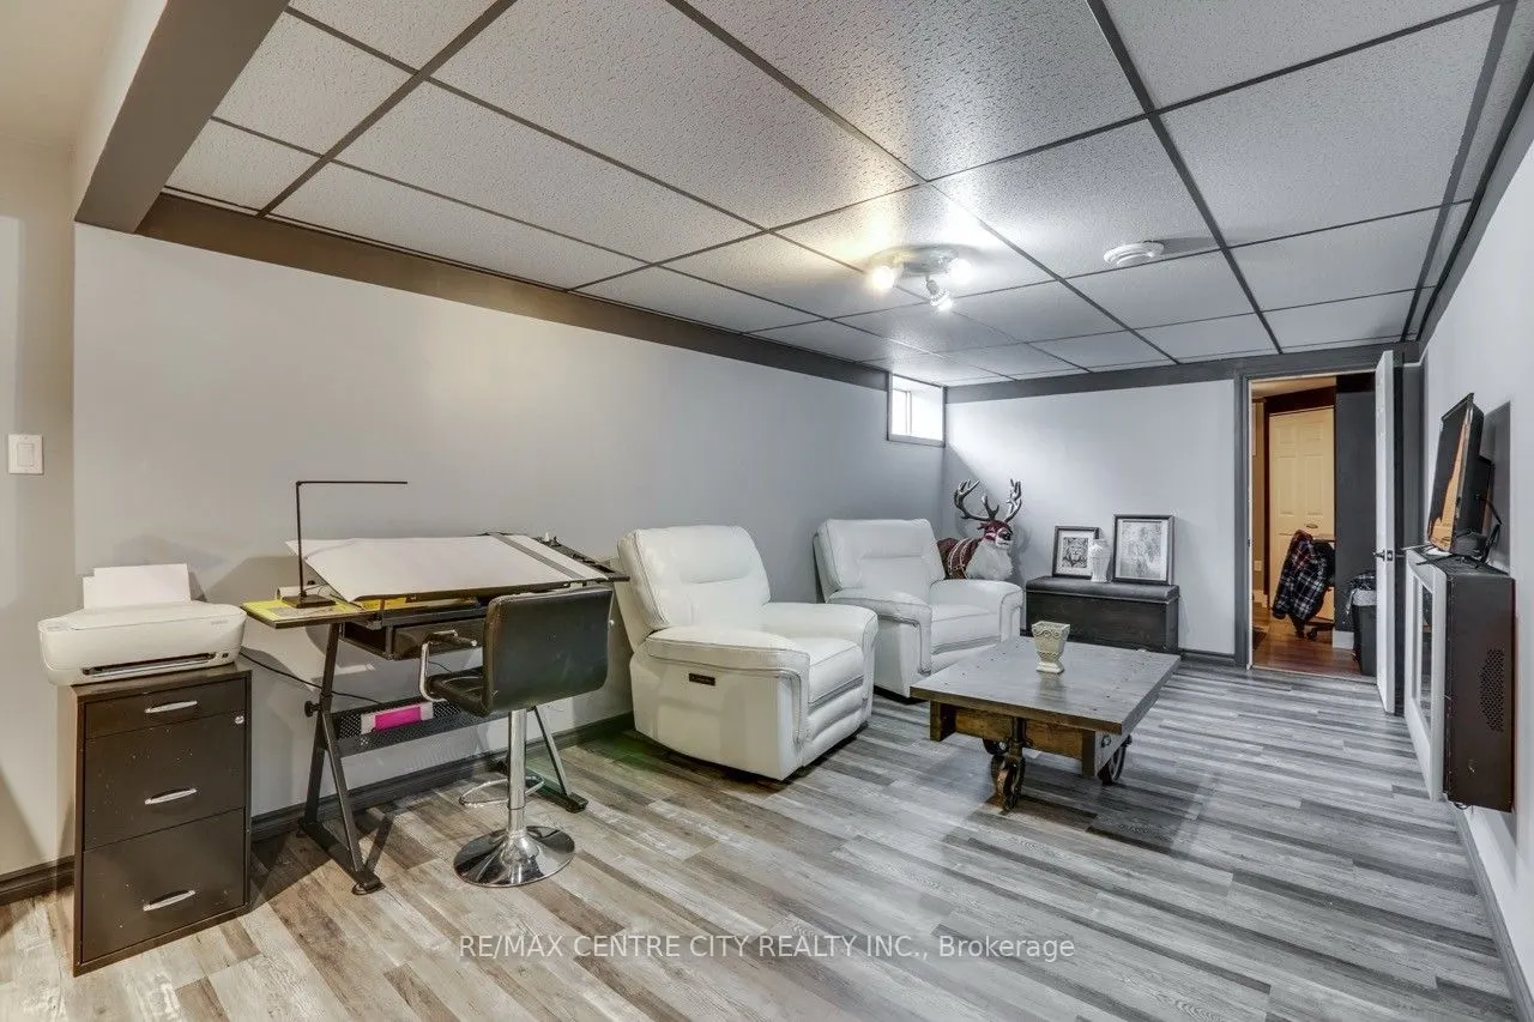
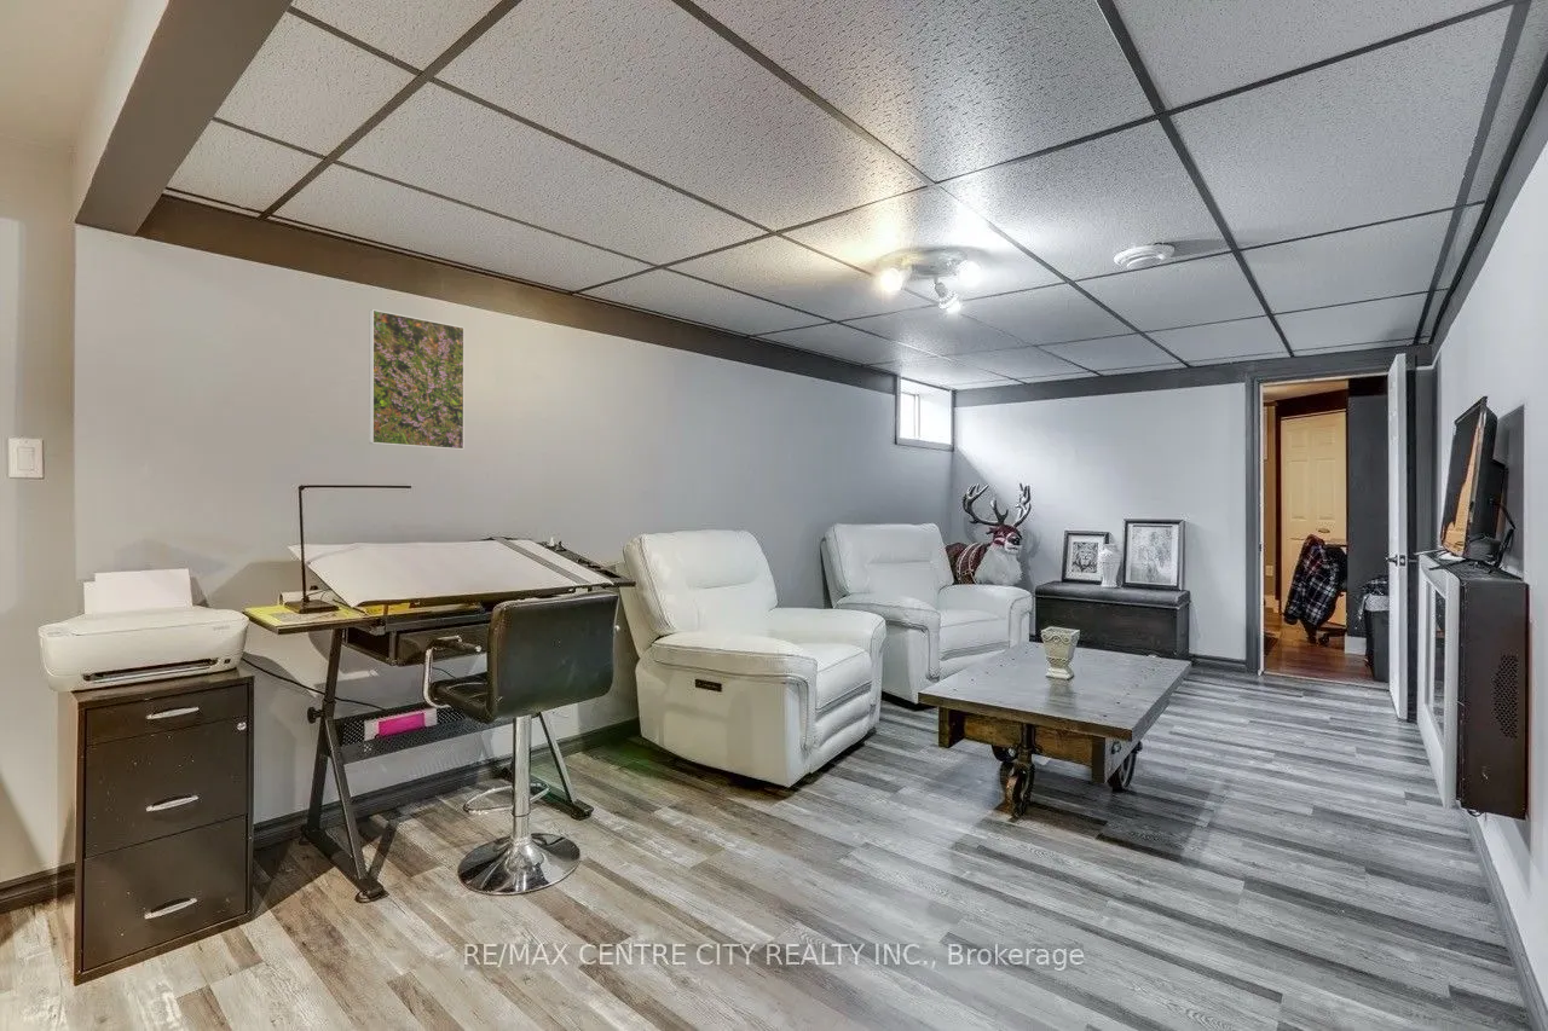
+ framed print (418, 382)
